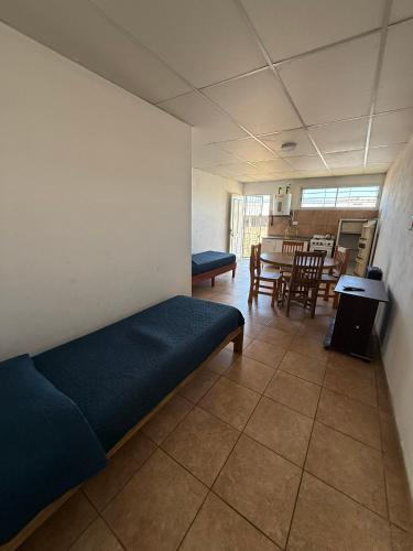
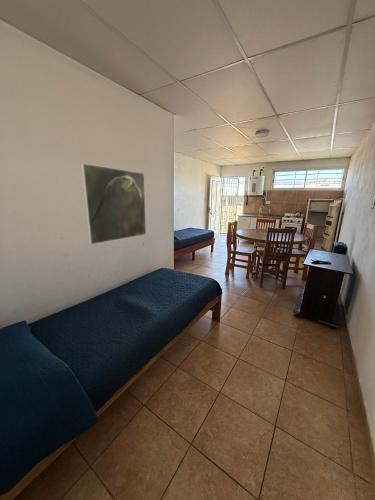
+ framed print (119, 205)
